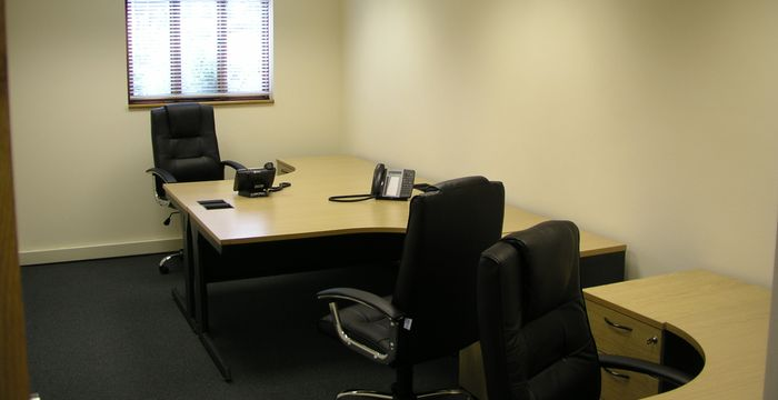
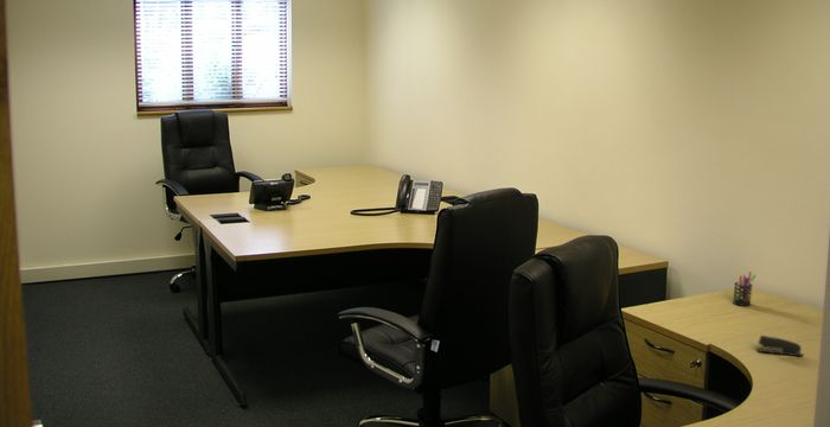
+ pen holder (745, 286)
+ stapler (780, 345)
